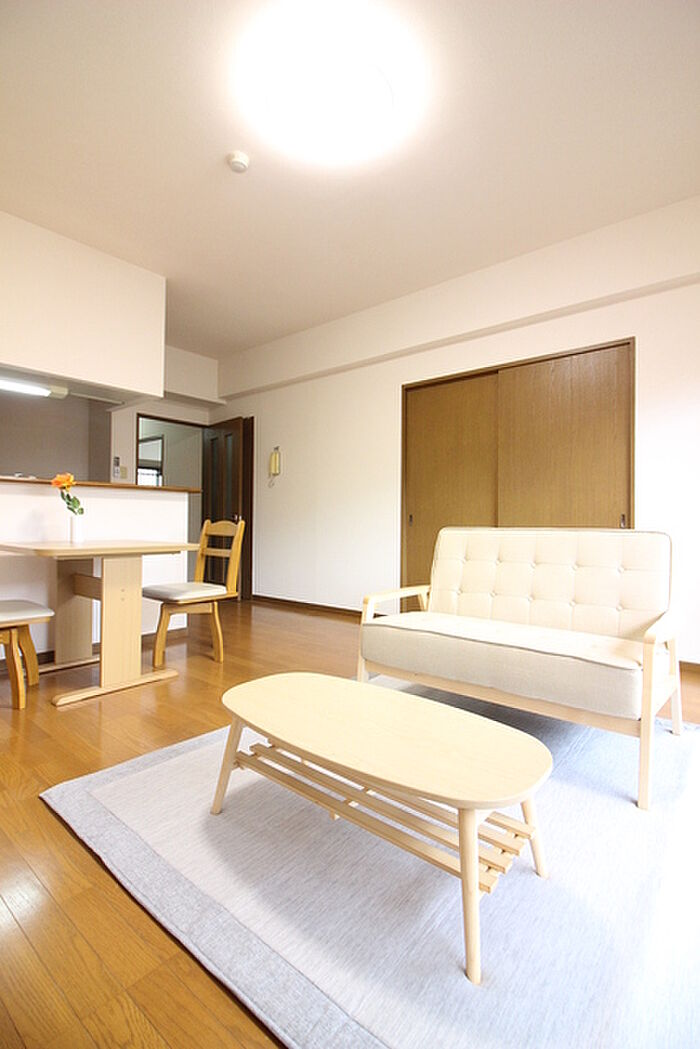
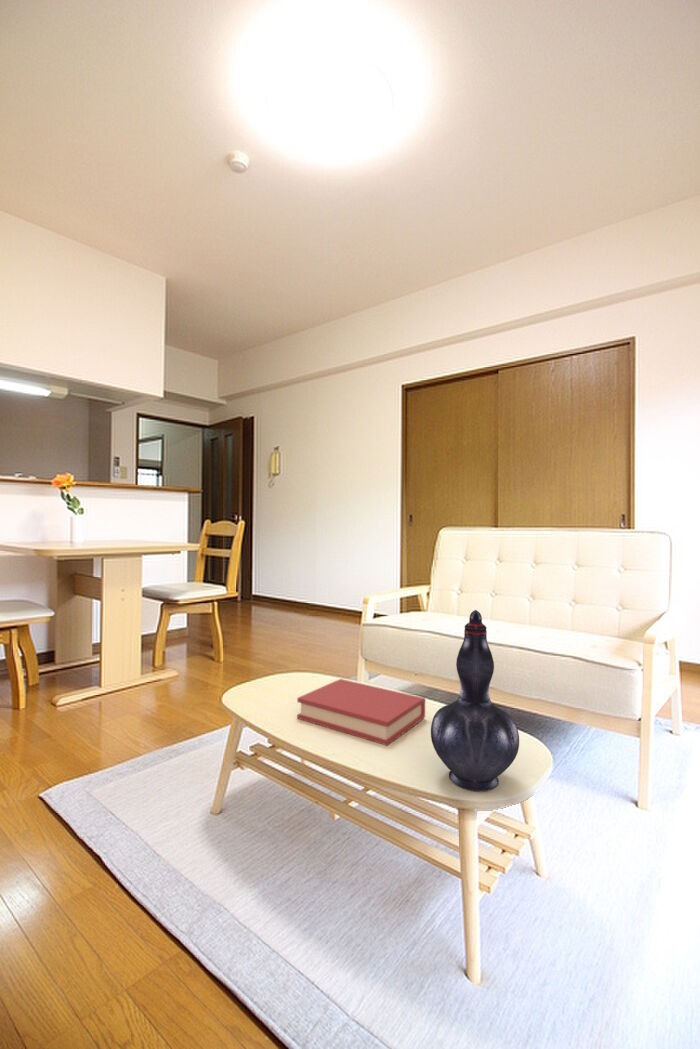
+ hardback book (361, 707)
+ decorative vase (474, 694)
